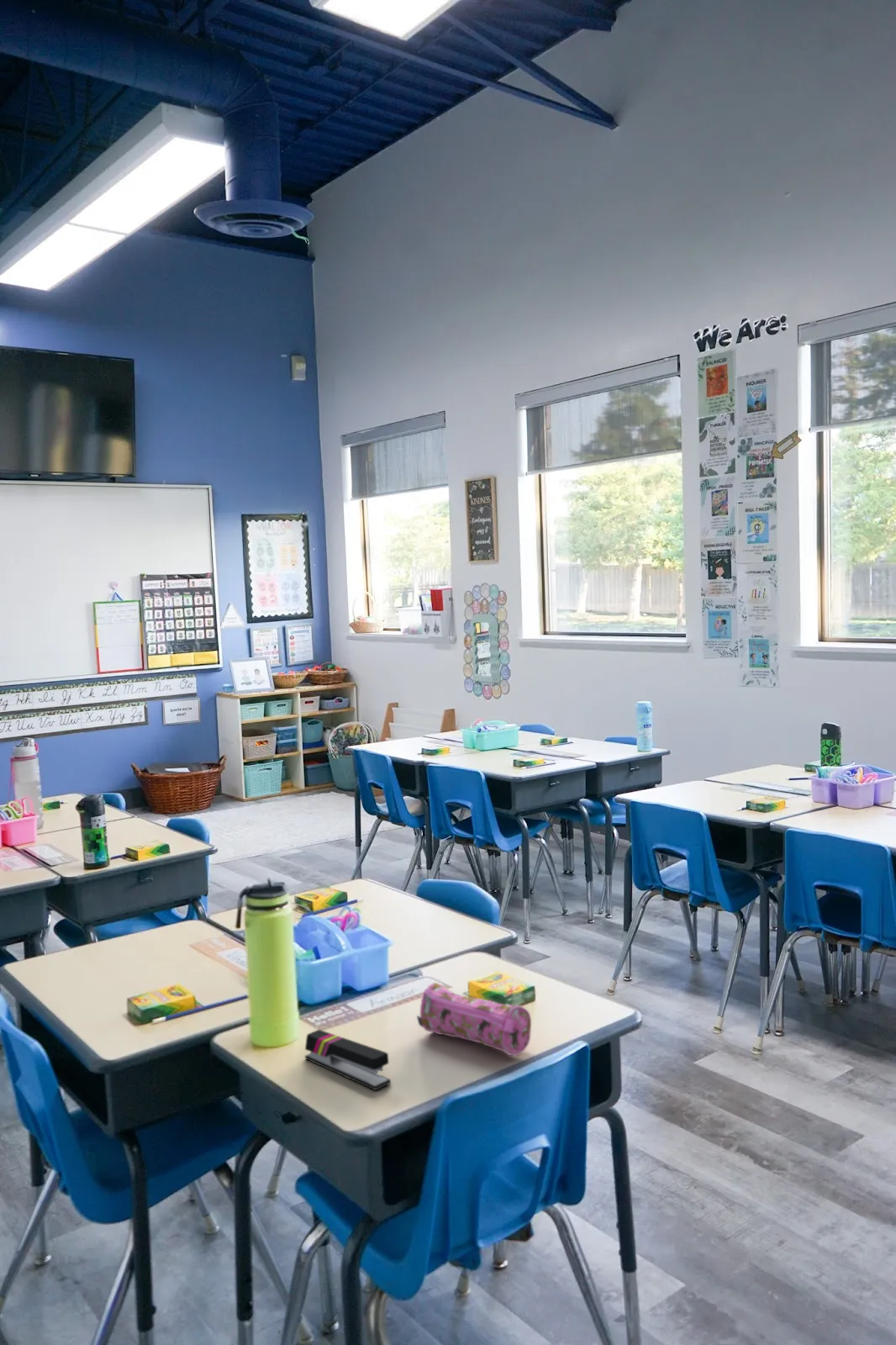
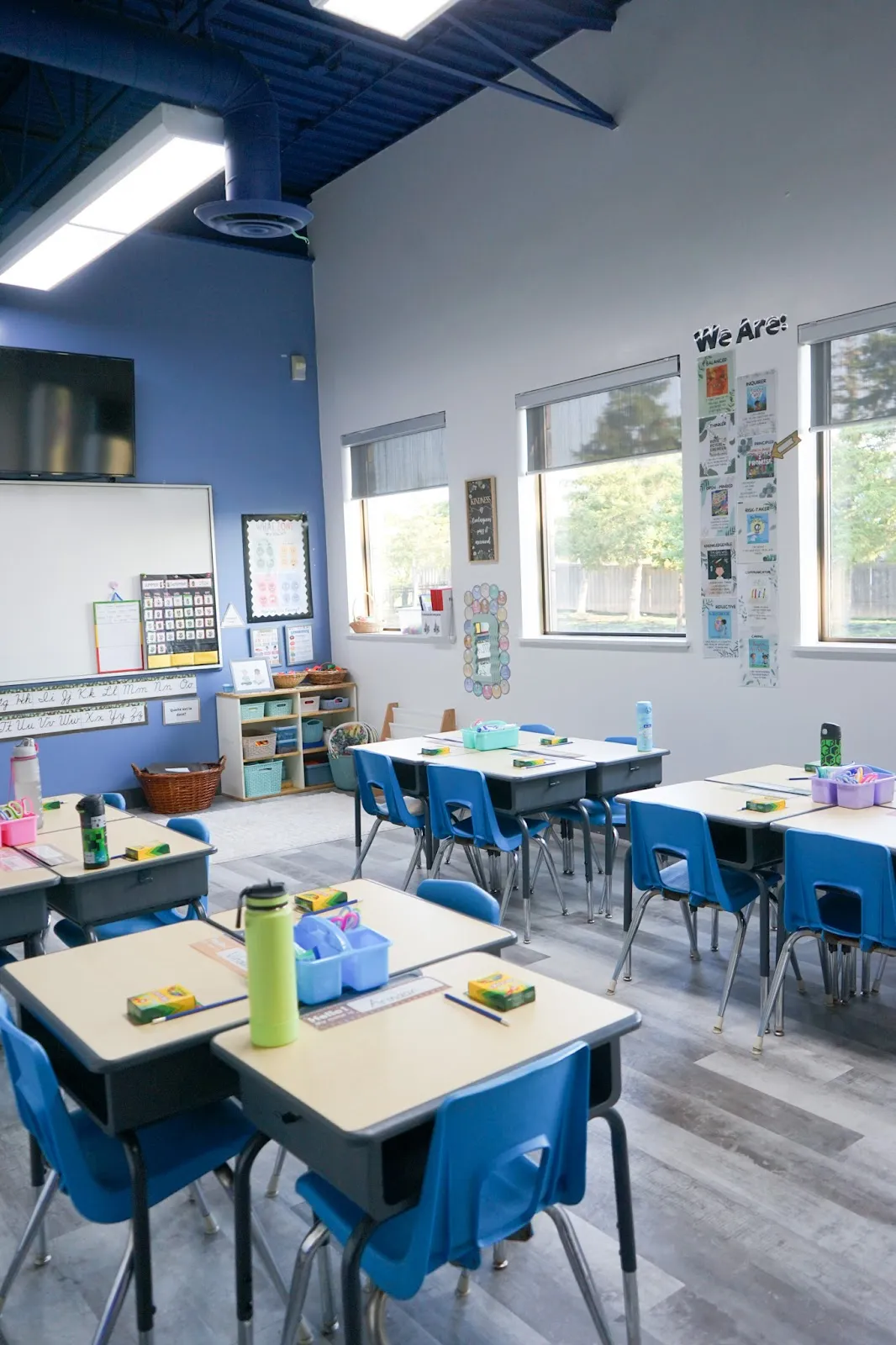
- pencil case (474, 1018)
- stapler (345, 1055)
